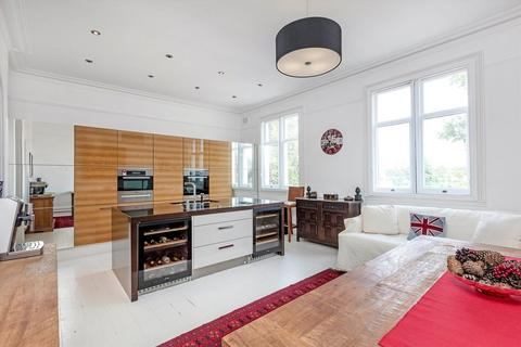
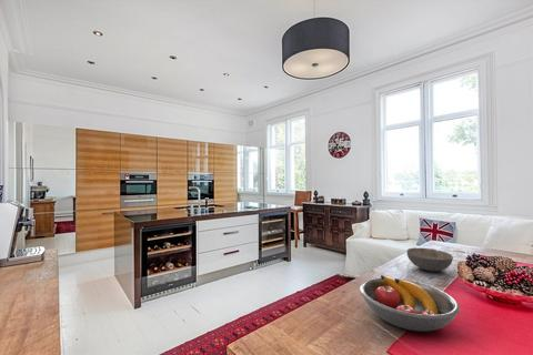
+ bowl (429, 261)
+ fruit bowl (405, 303)
